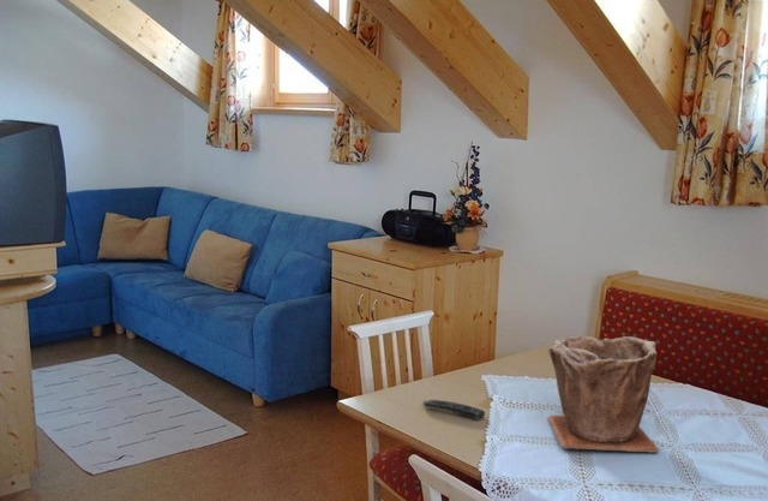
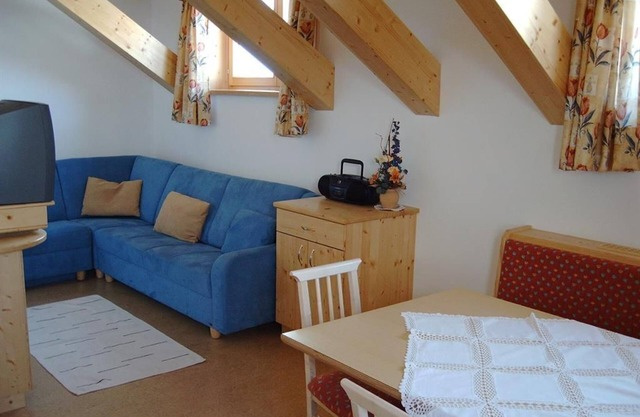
- remote control (451, 407)
- plant pot (602, 387)
